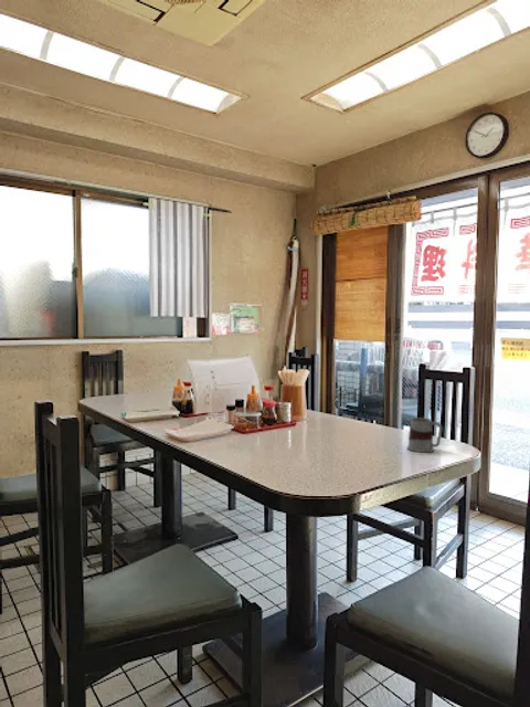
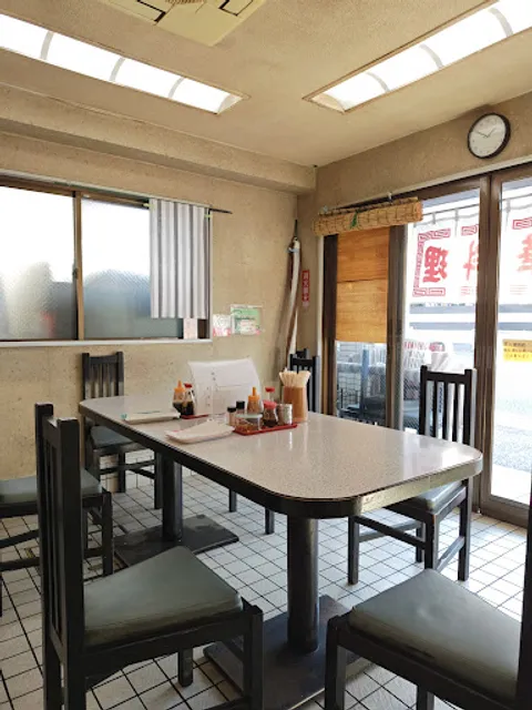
- mug (424, 434)
